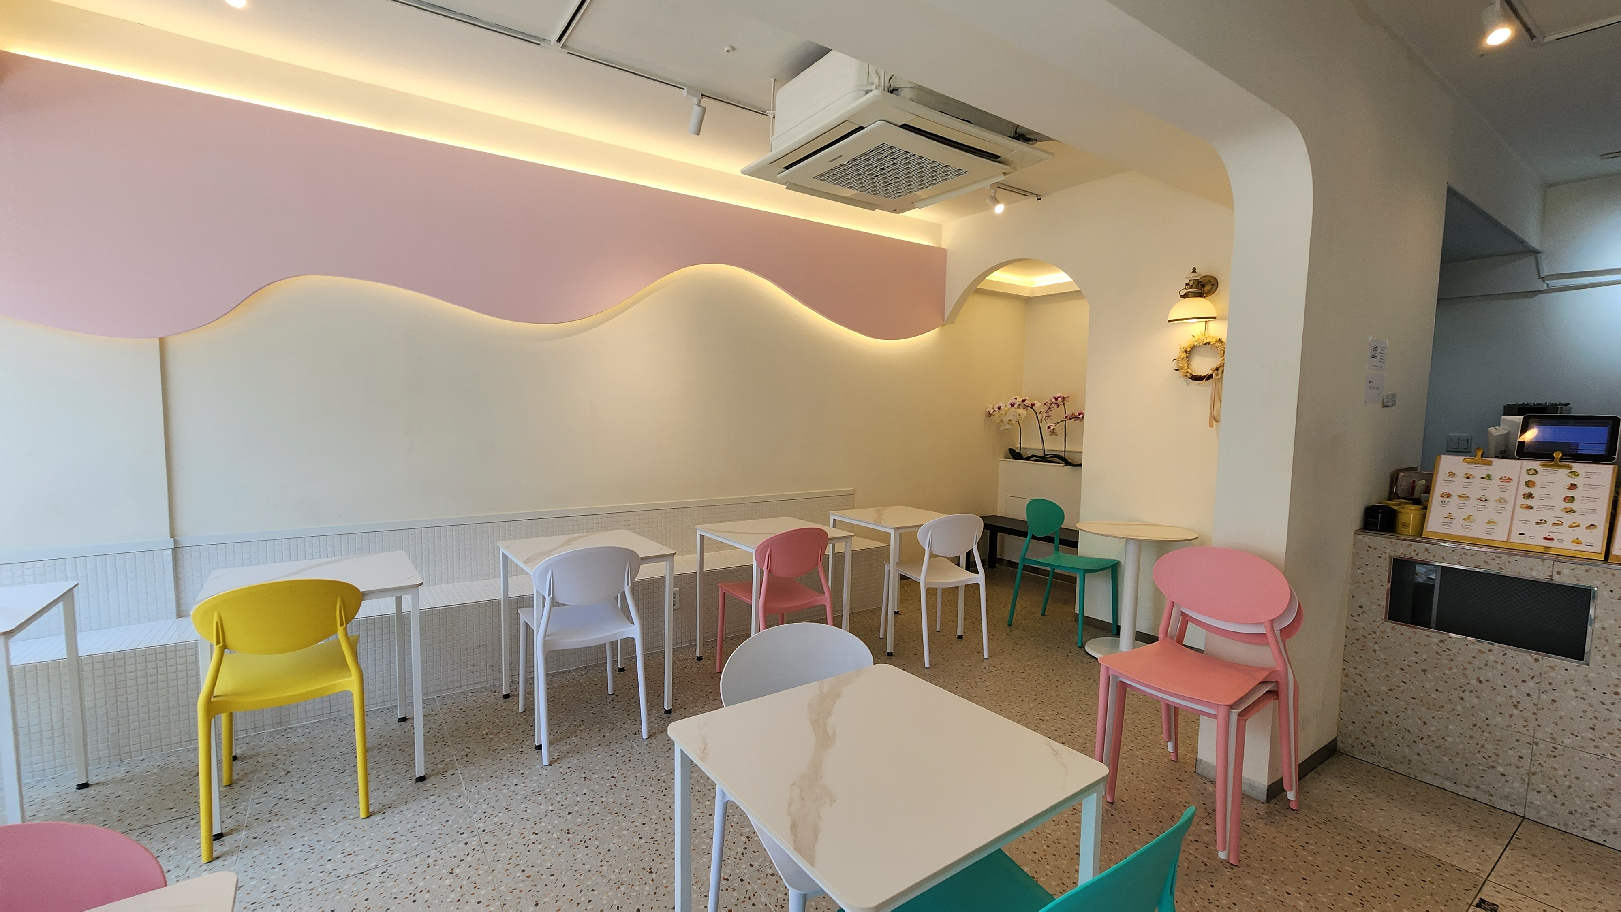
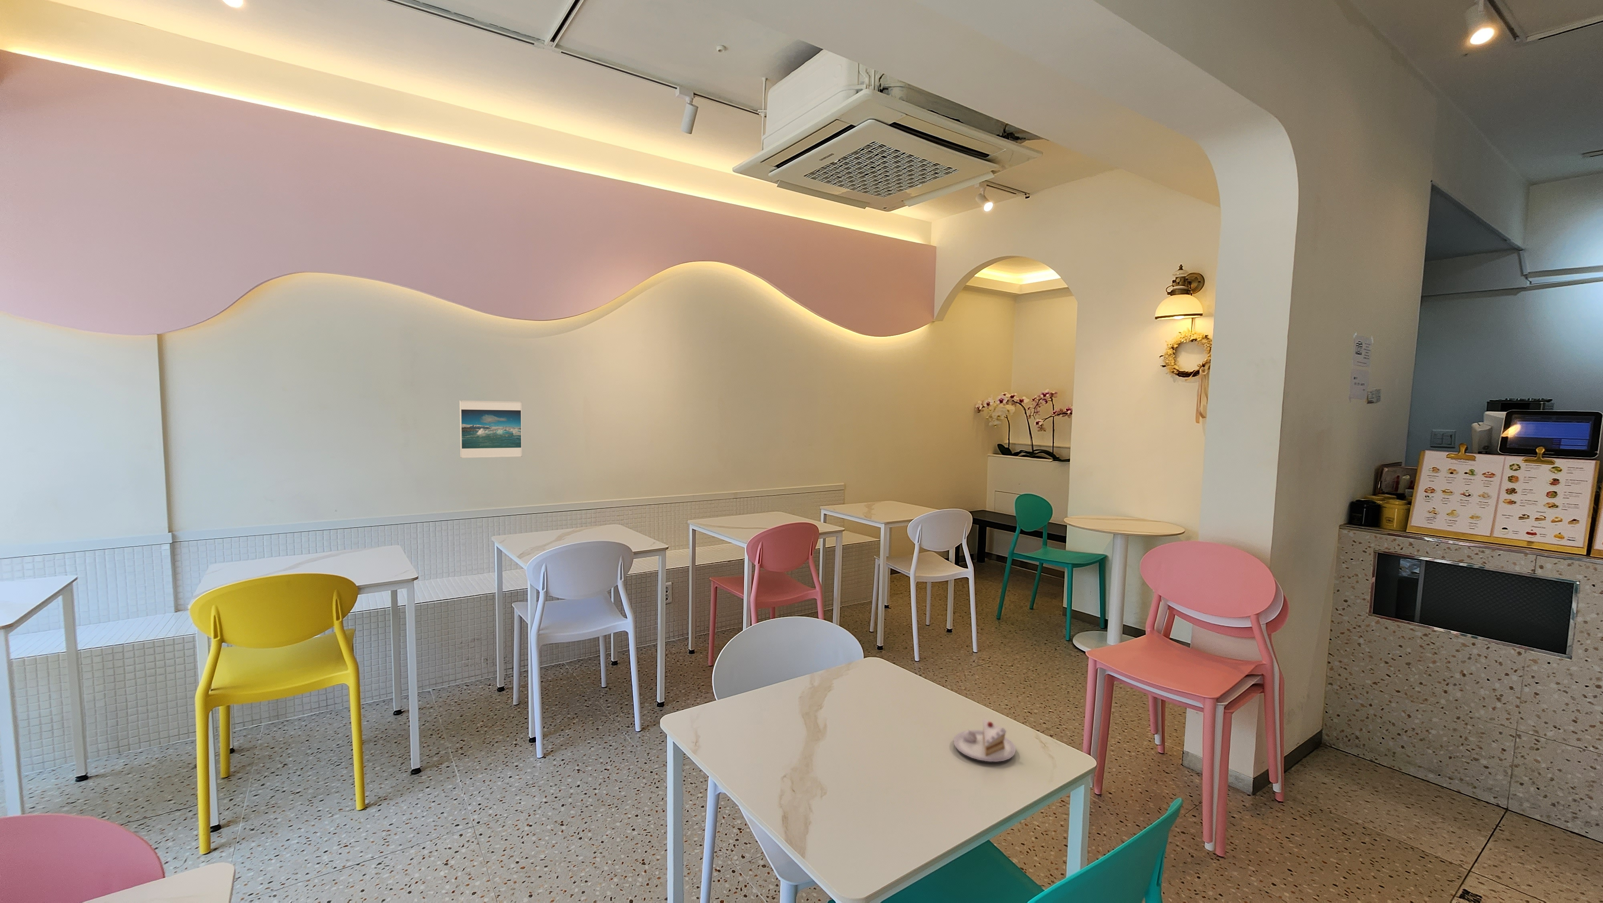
+ pastry (984, 737)
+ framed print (491, 429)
